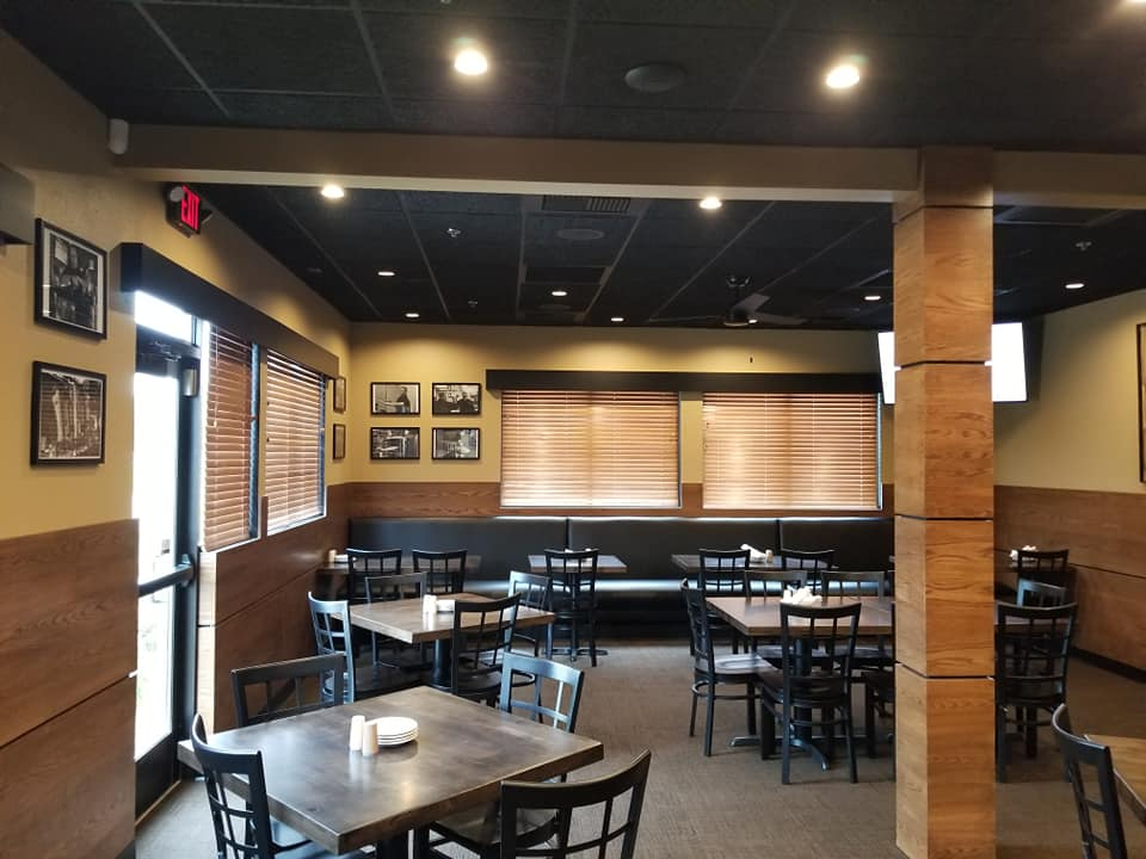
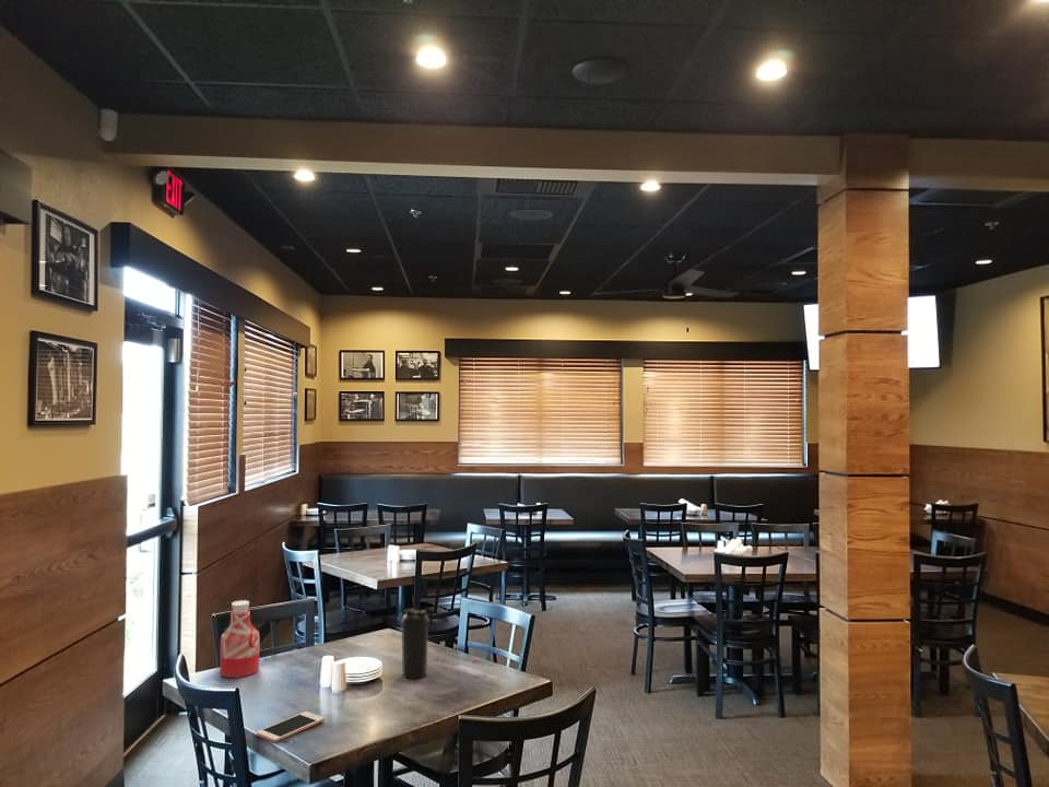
+ water bottle (414, 642)
+ bottle (239, 636)
+ cell phone (291, 726)
